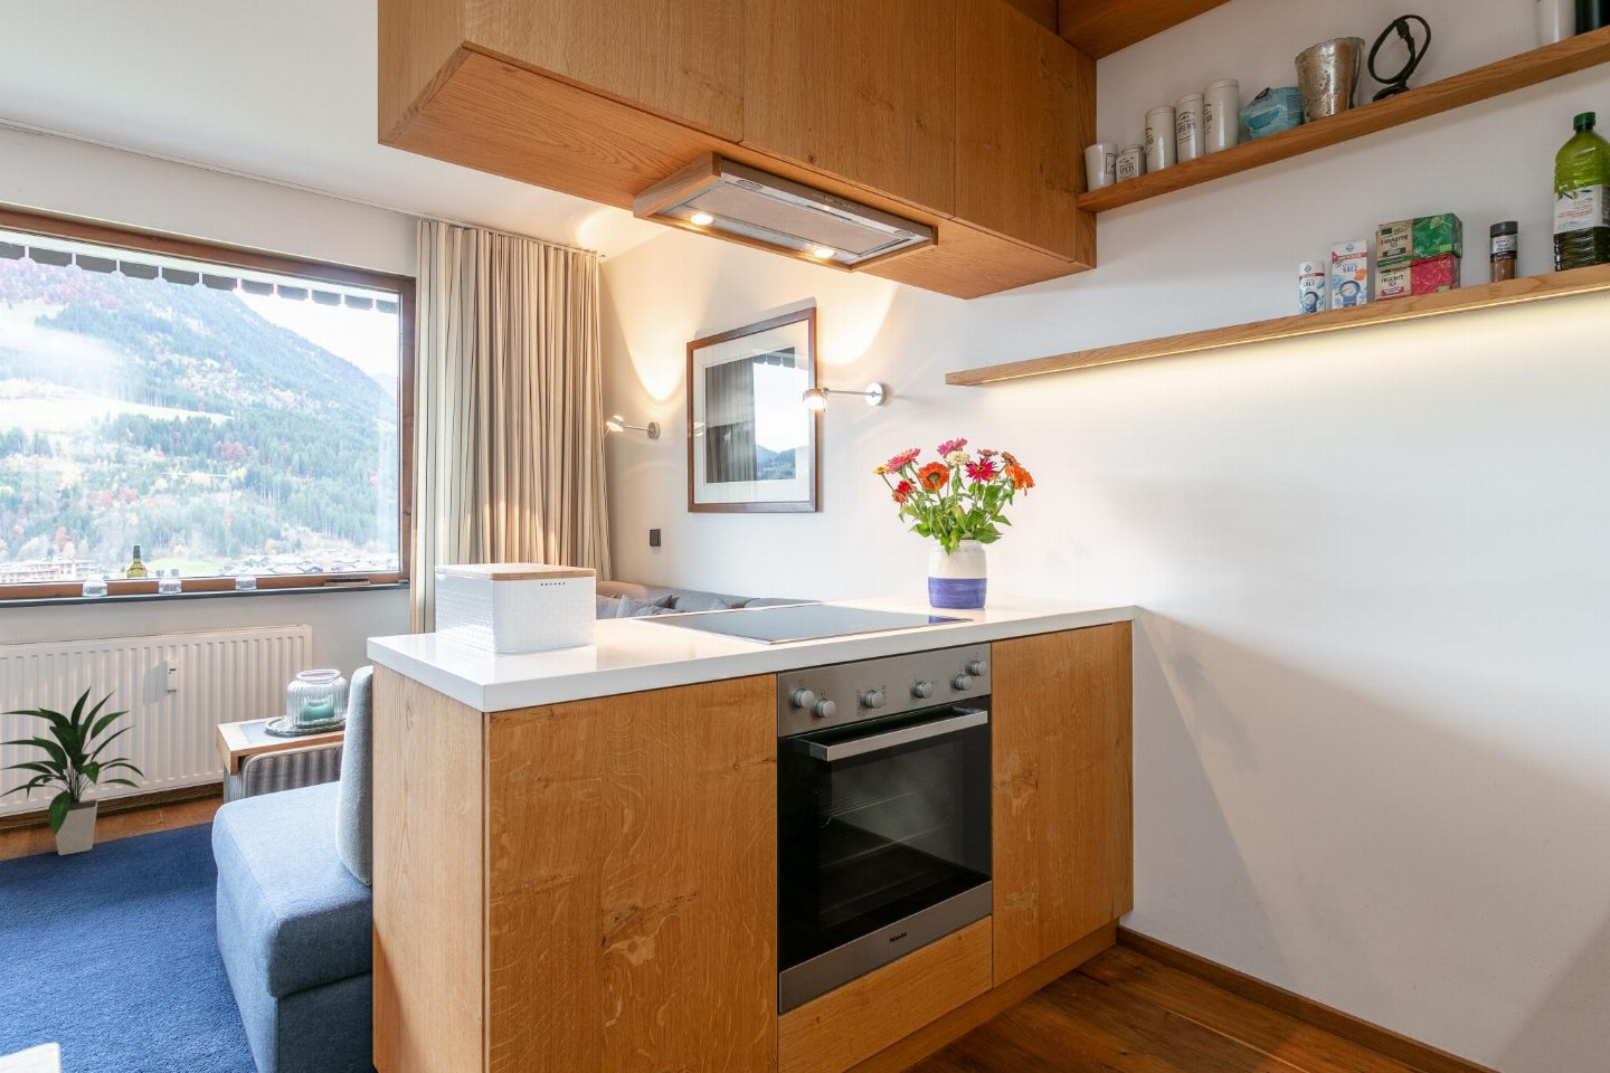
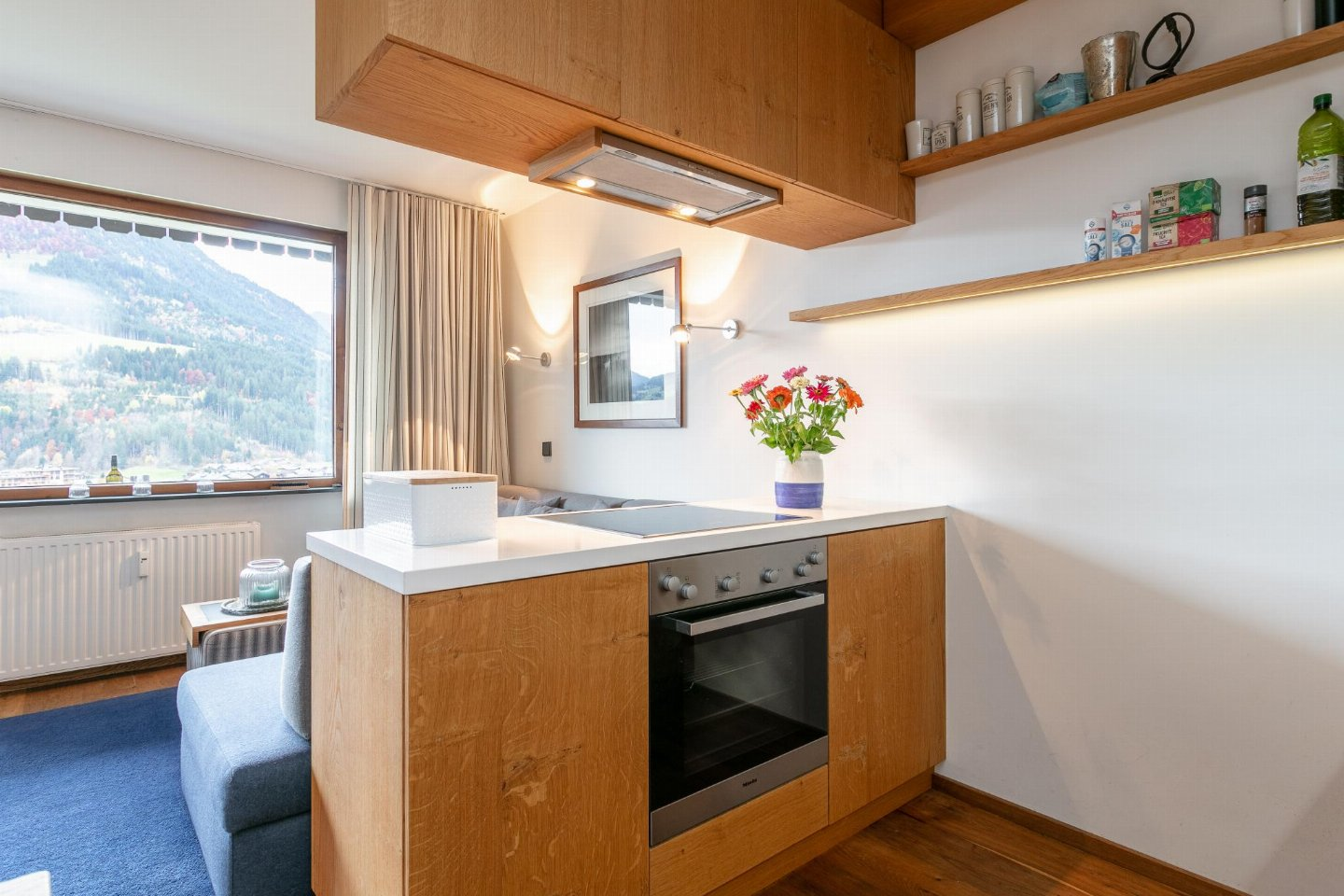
- indoor plant (71, 769)
